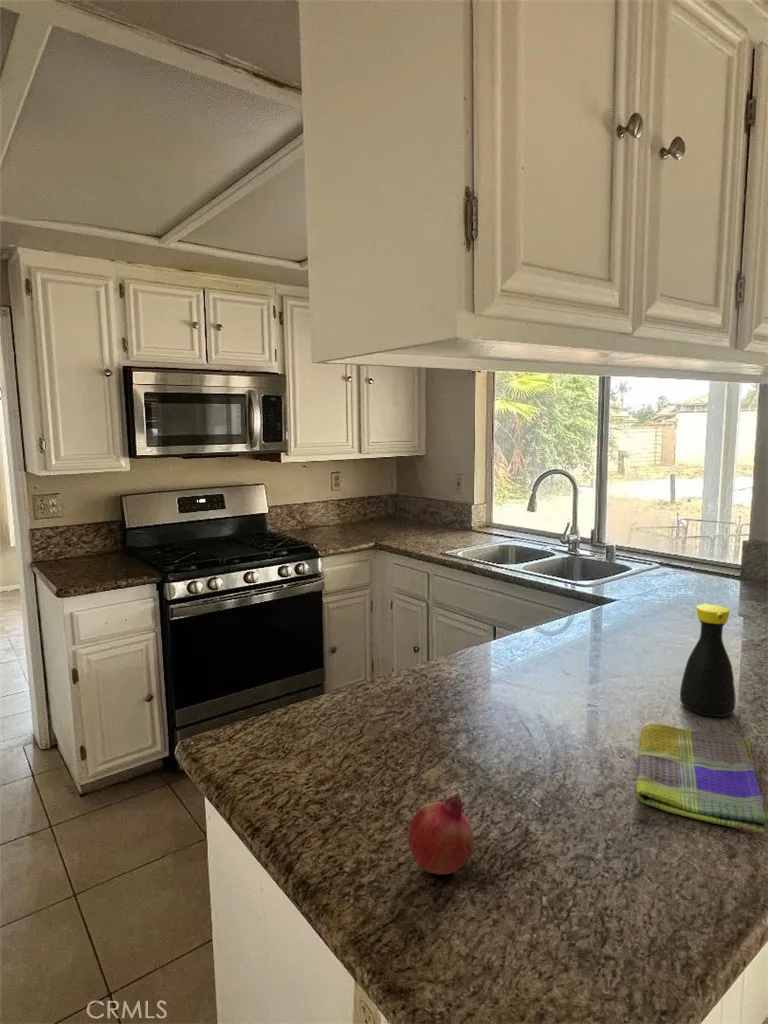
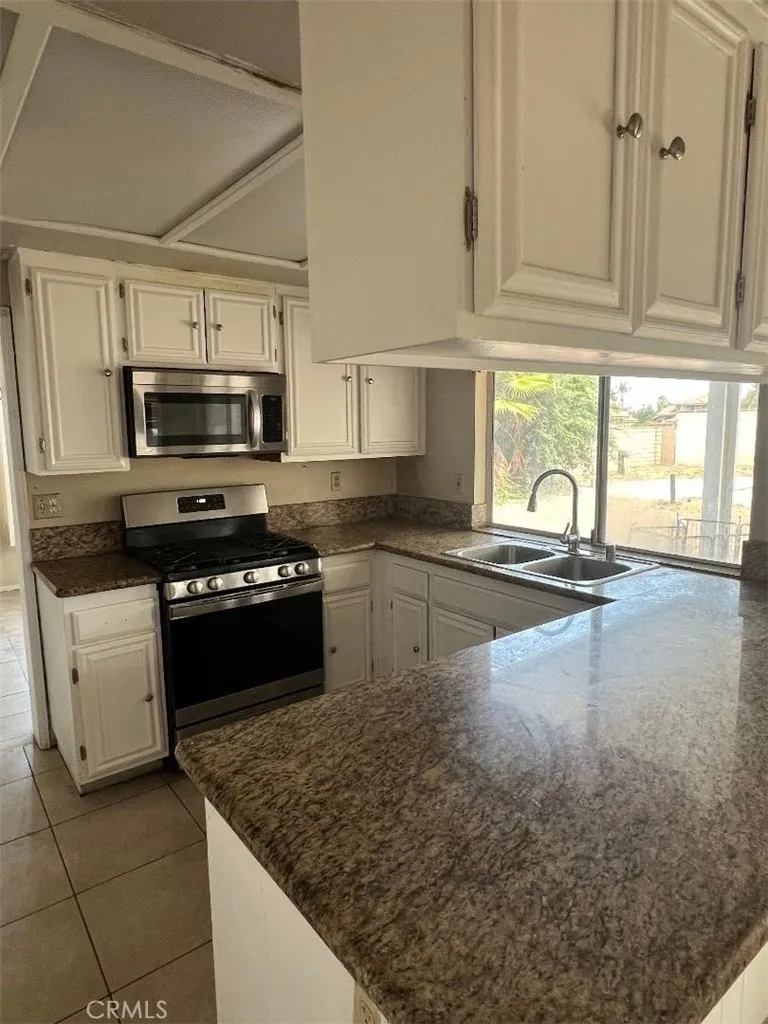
- dish towel (697, 769)
- fruit (440, 832)
- bottle (709, 658)
